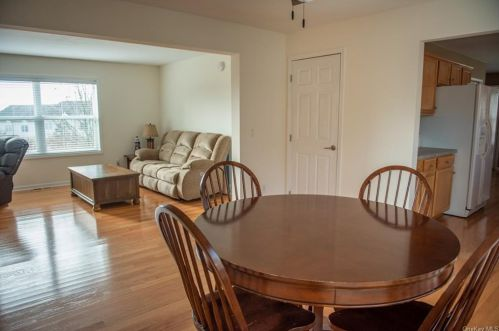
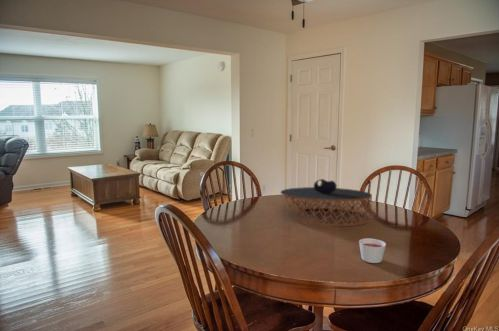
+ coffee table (325, 198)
+ candle (371, 251)
